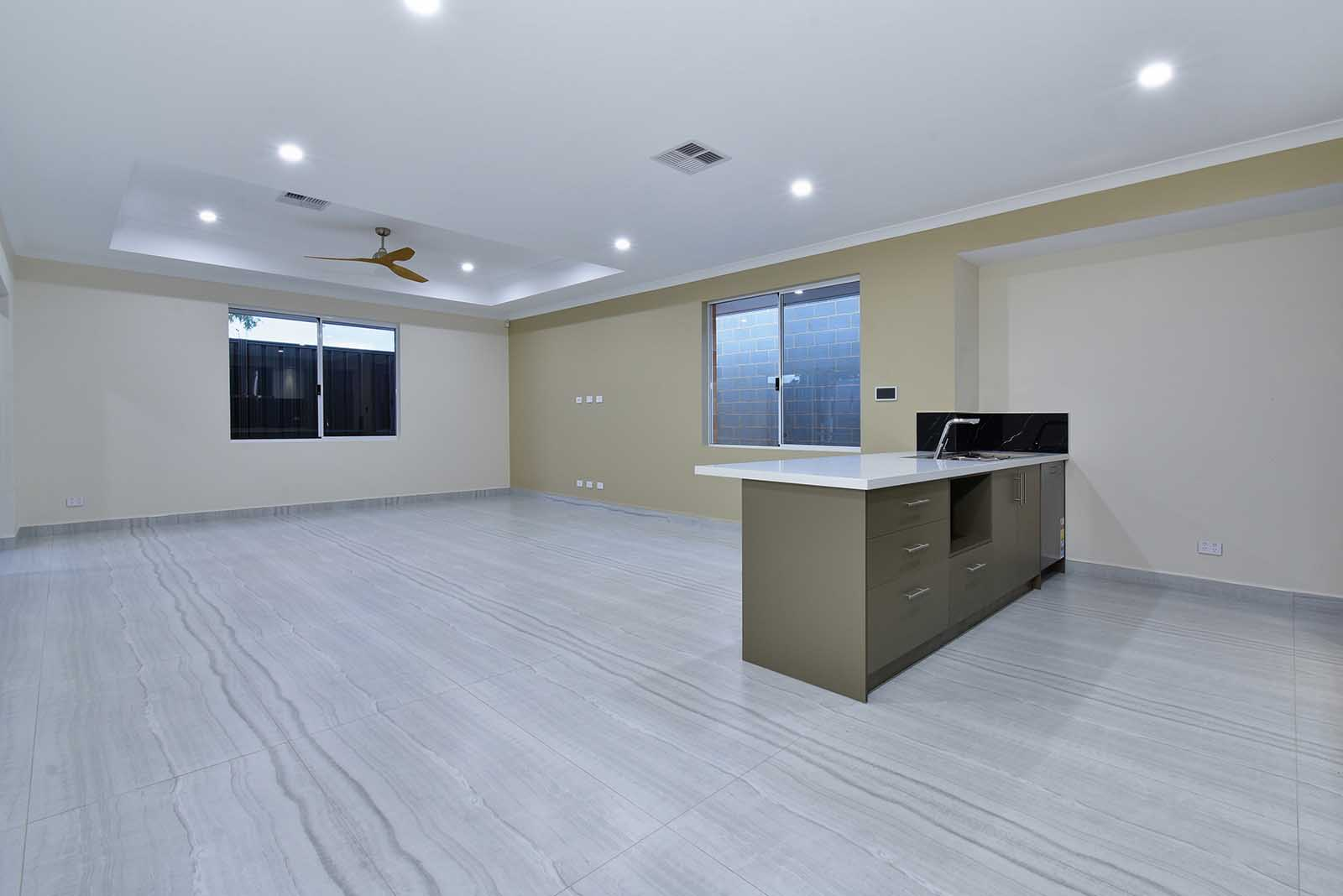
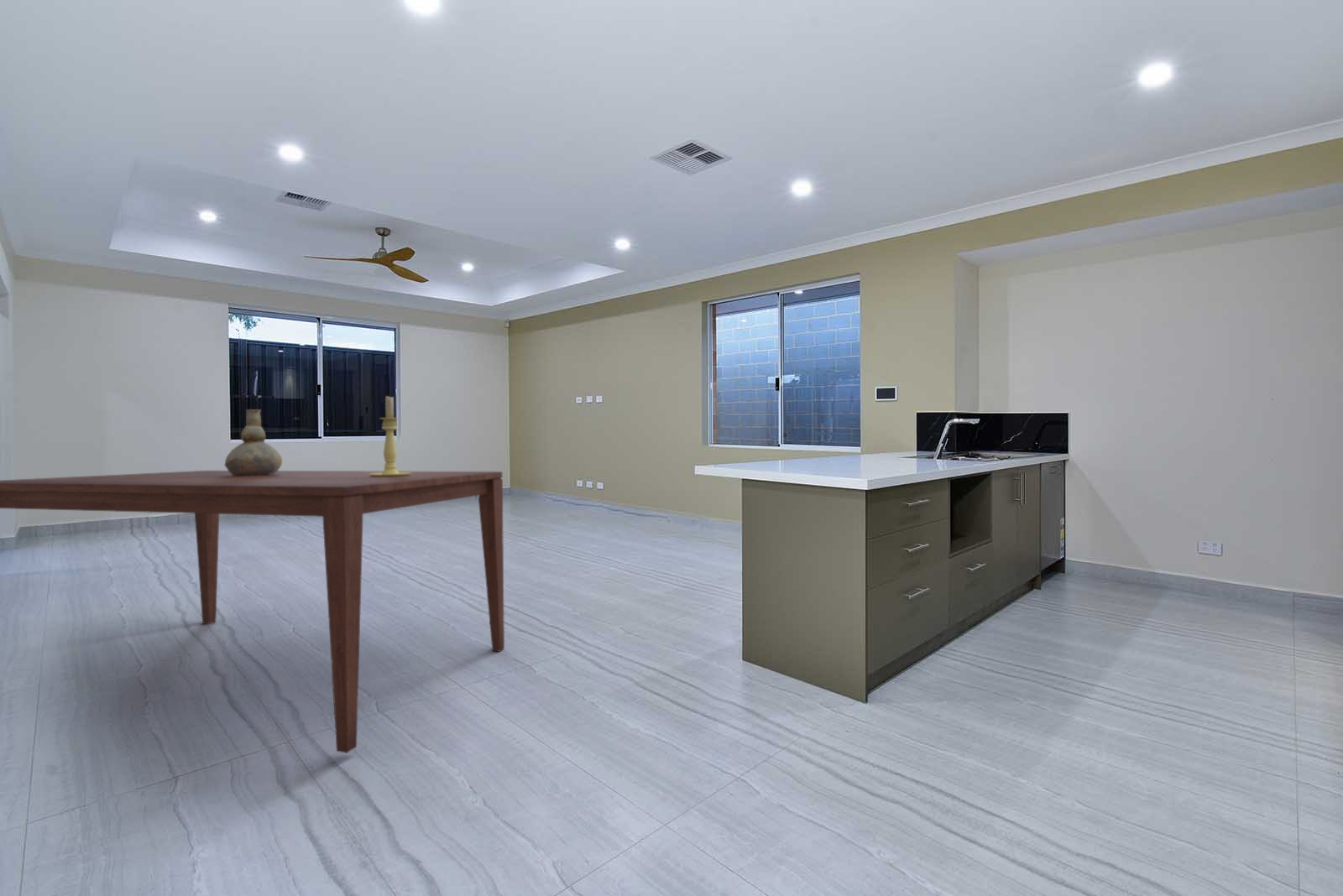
+ candle holder (389, 435)
+ vase (253, 441)
+ dining table (217, 575)
